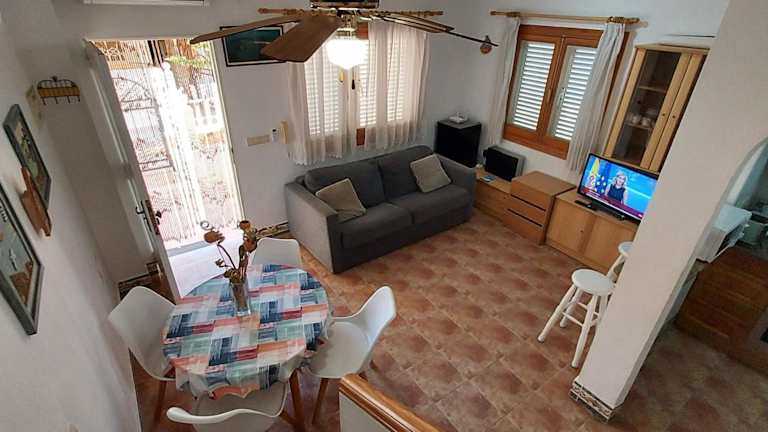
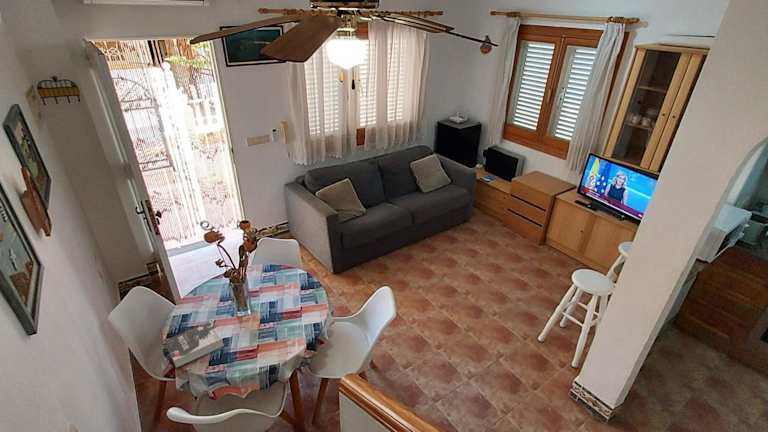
+ book (194, 342)
